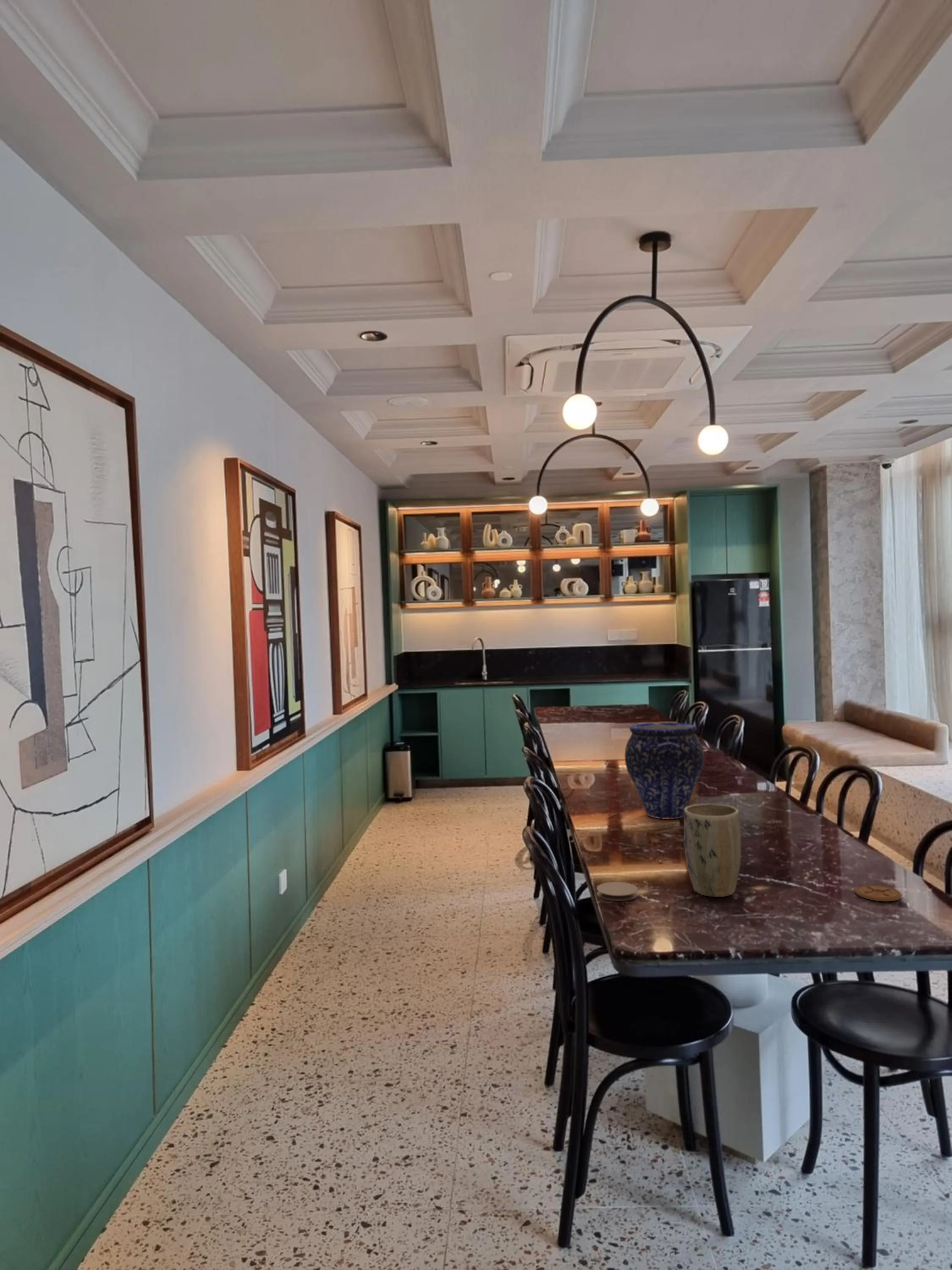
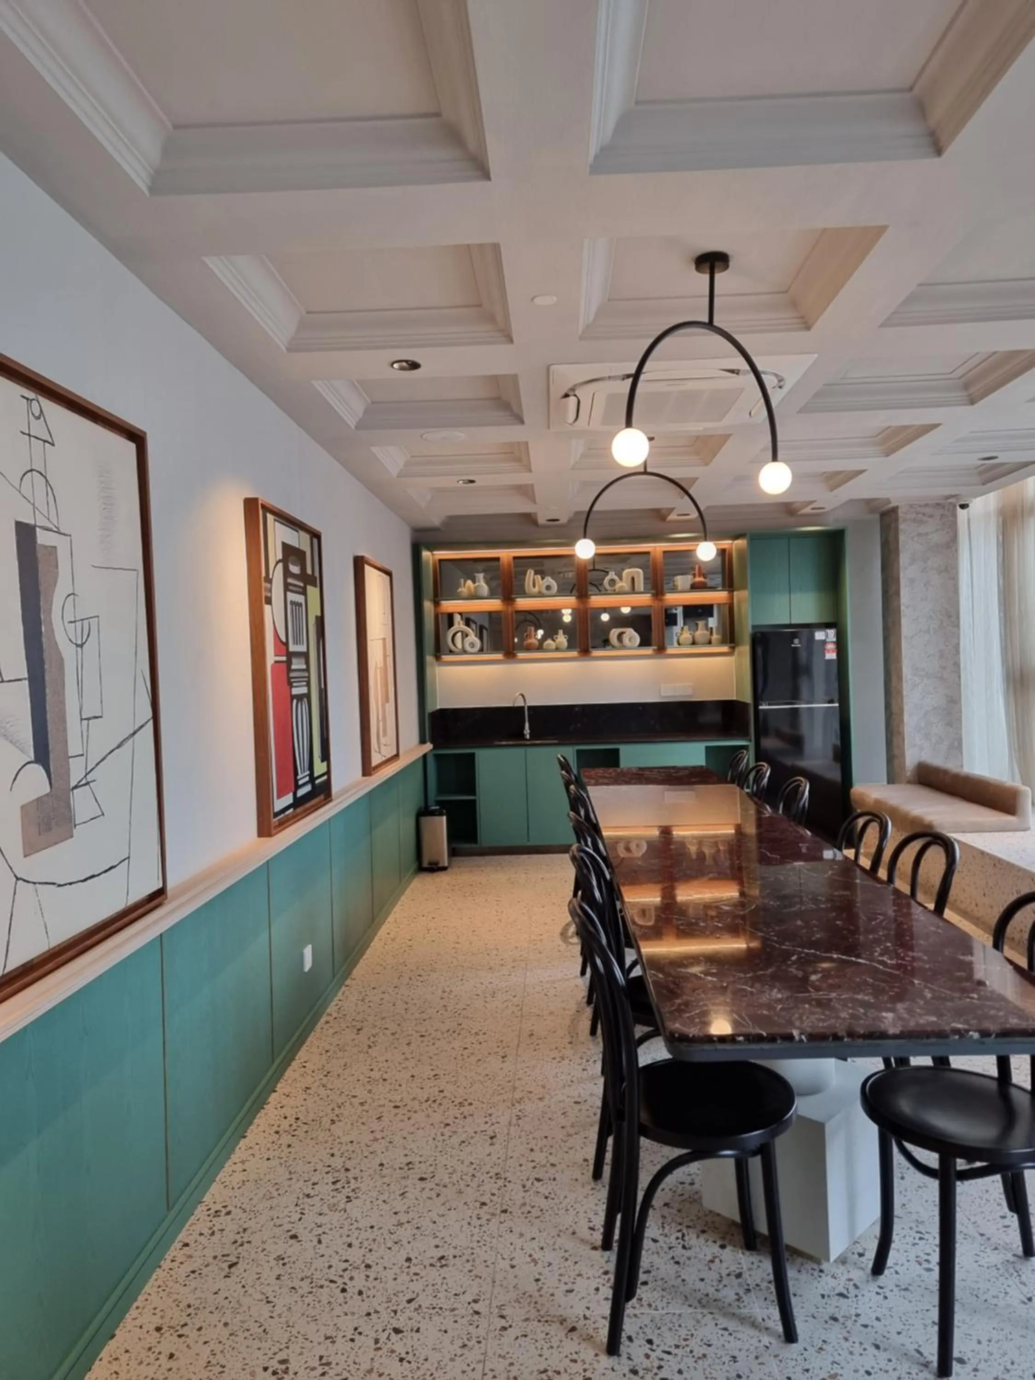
- coaster (617, 891)
- plant pot (713, 850)
- vase (664, 770)
- coaster (878, 893)
